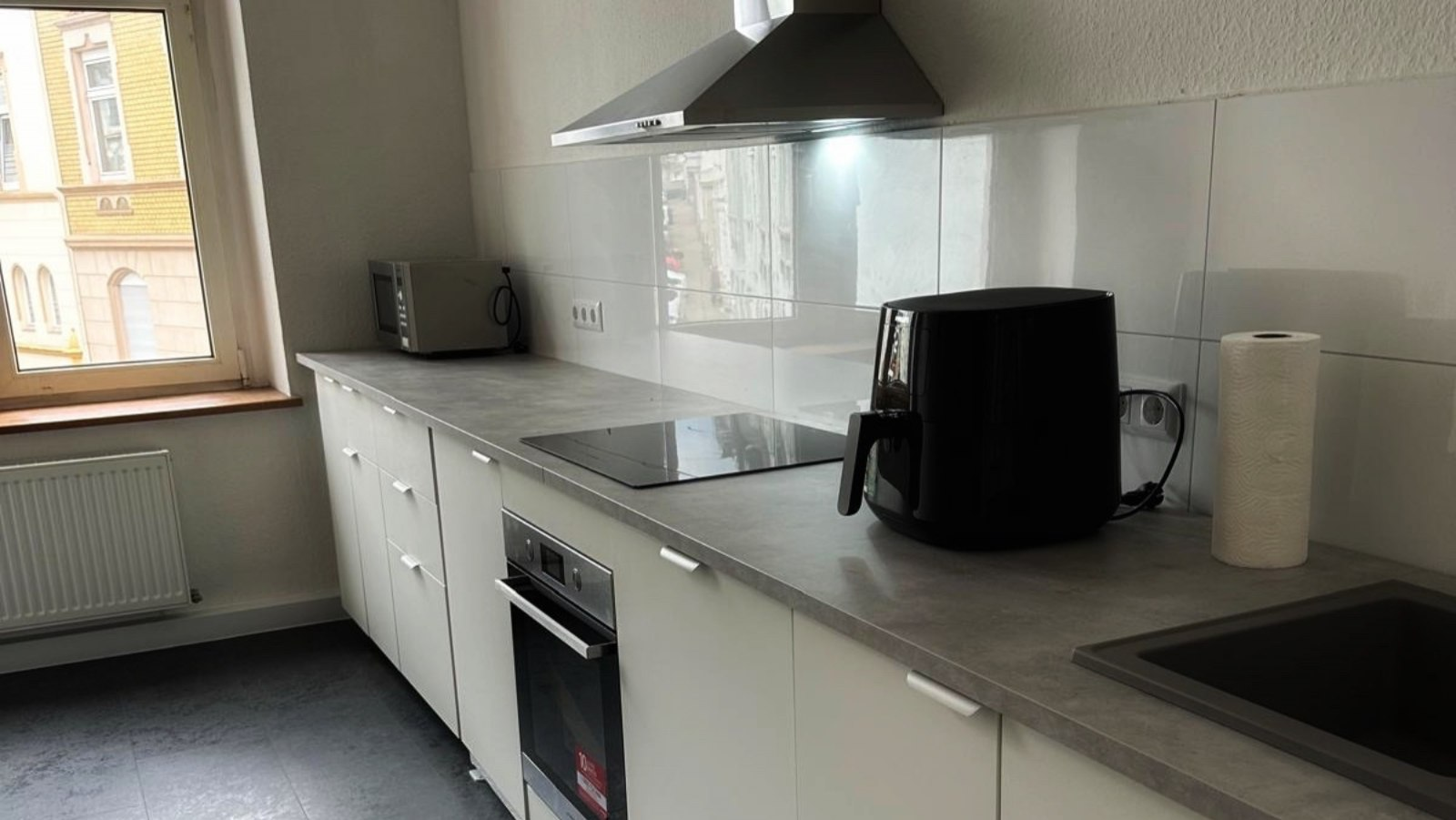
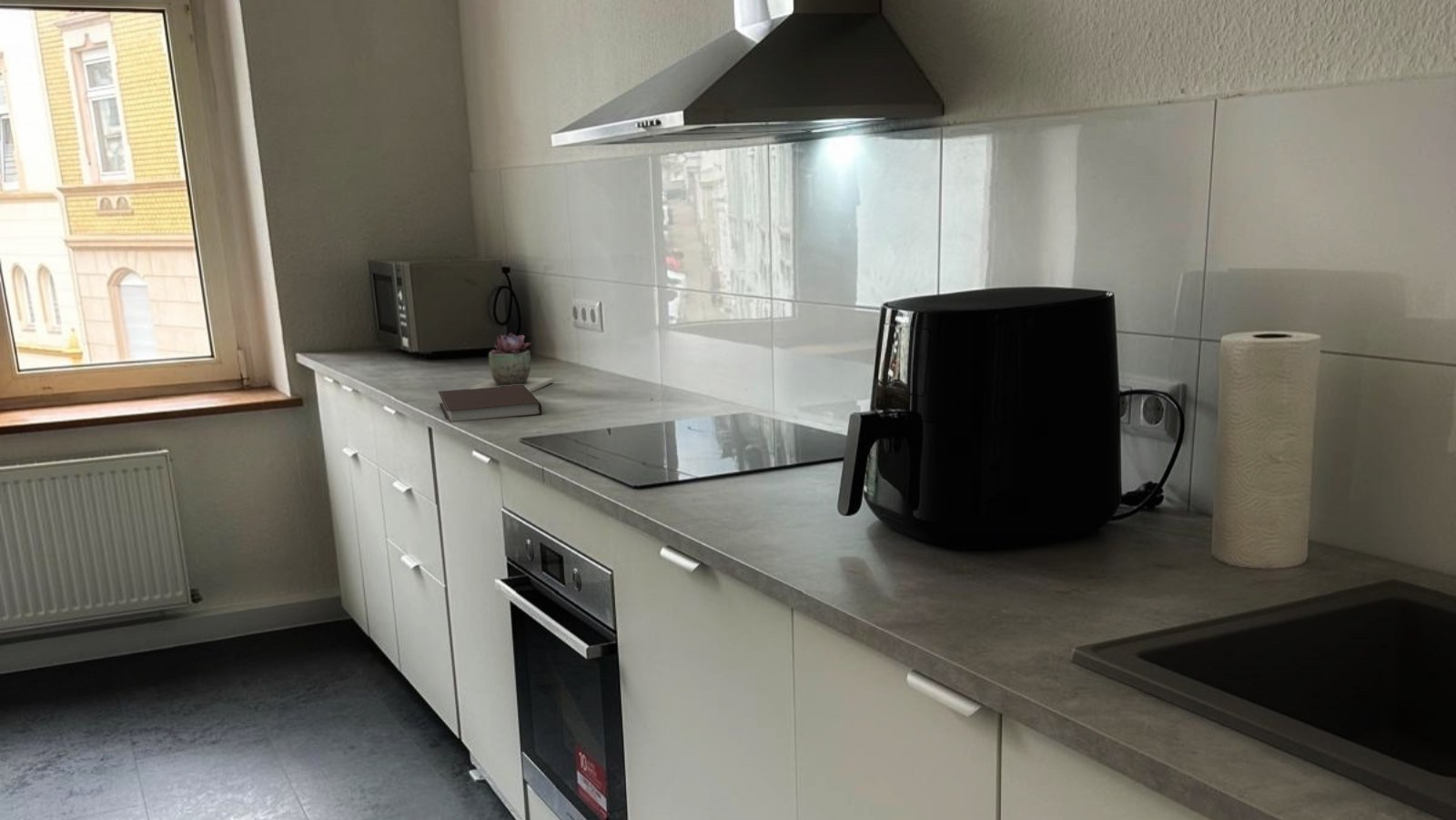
+ notebook (488, 402)
+ succulent plant (507, 360)
